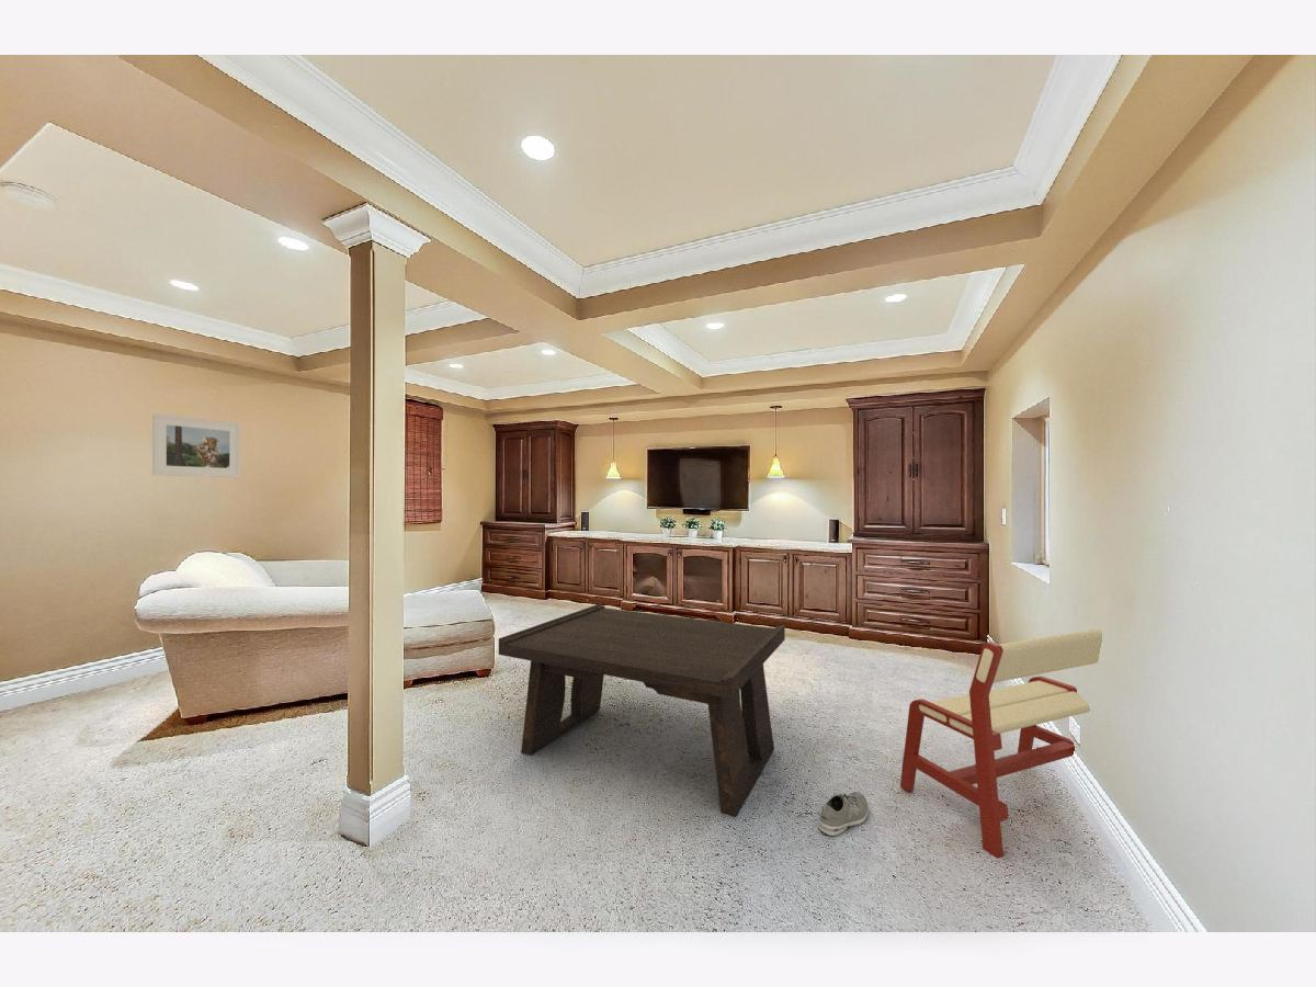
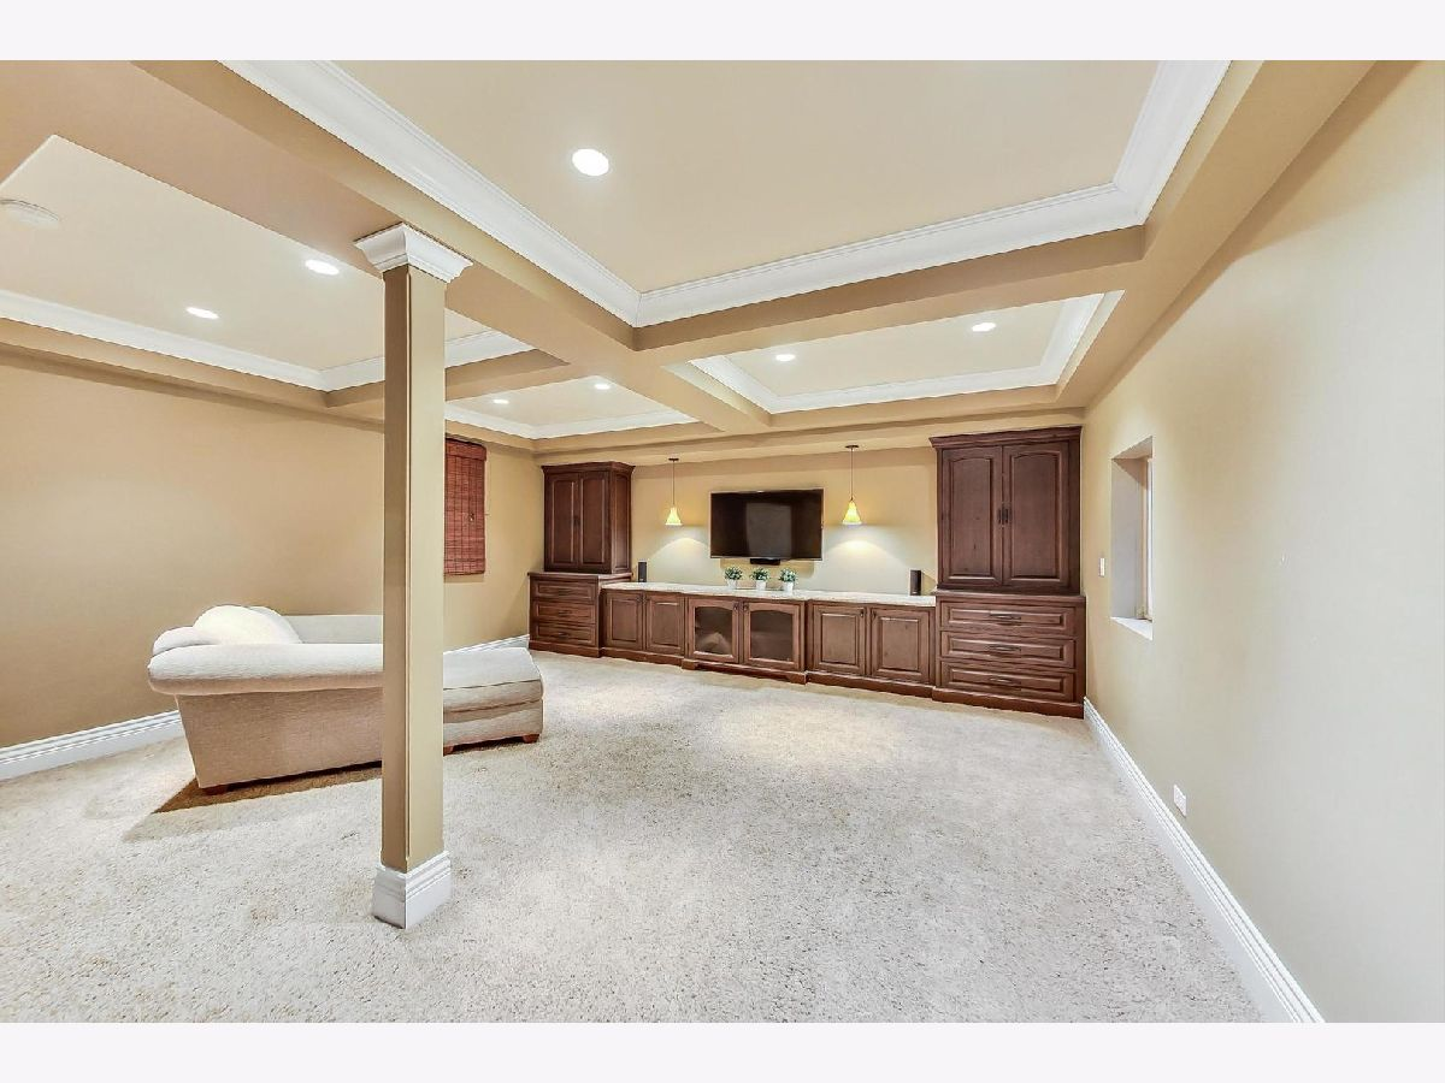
- sneaker (846, 806)
- bench (1020, 710)
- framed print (198, 447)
- coffee table (650, 688)
